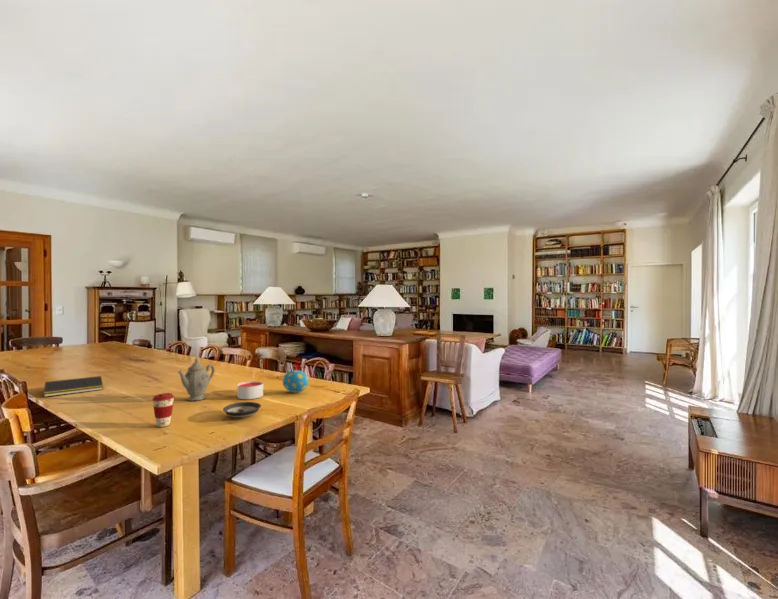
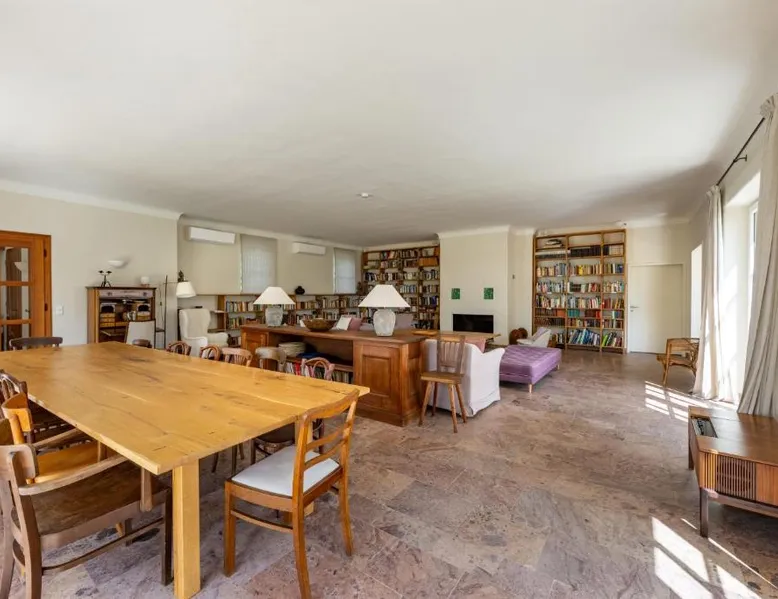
- chinaware (196, 378)
- candle (250, 389)
- decorative egg (295, 381)
- saucer (242, 411)
- notepad (74, 385)
- coffee cup (163, 409)
